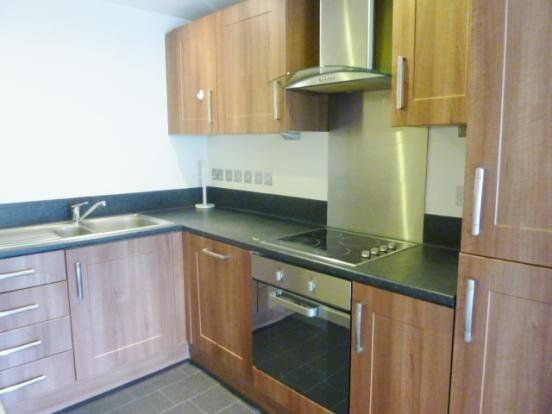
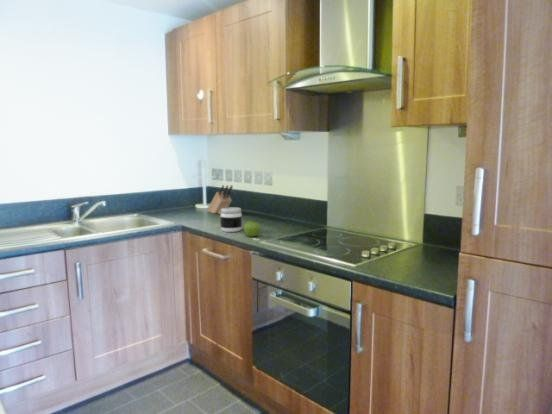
+ fruit (252, 228)
+ jar (231, 219)
+ knife block (220, 198)
